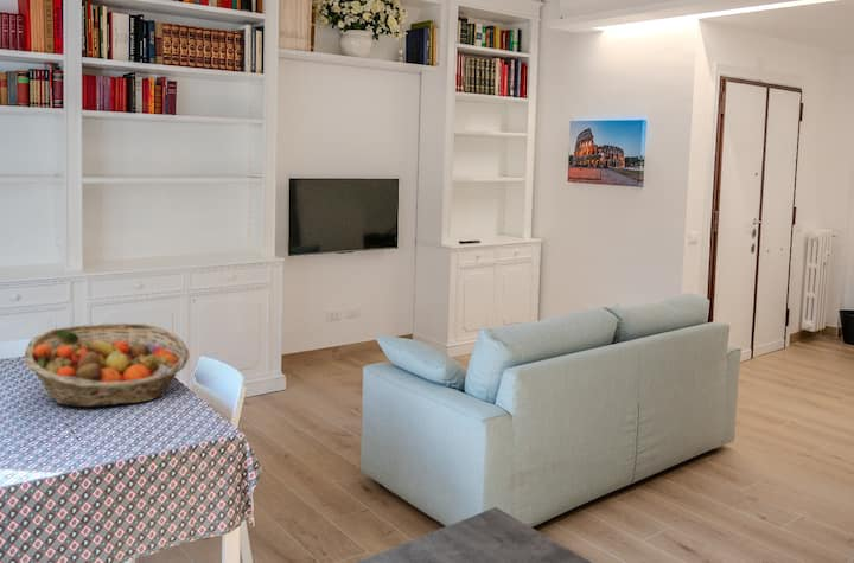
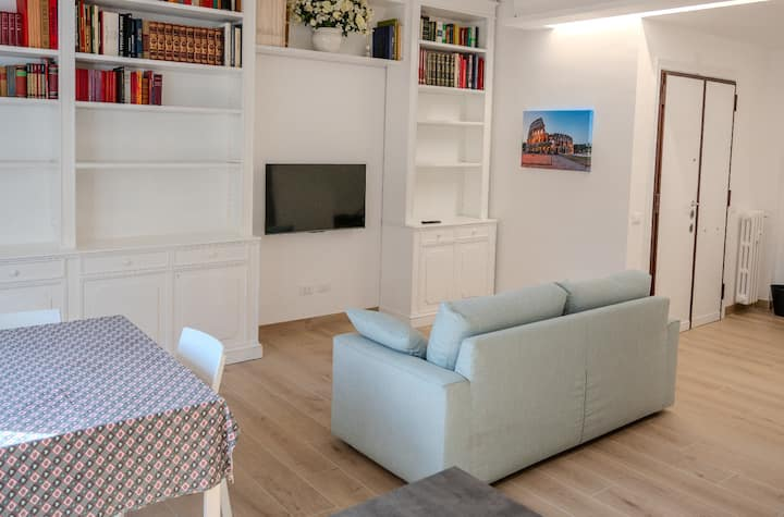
- fruit basket (109, 363)
